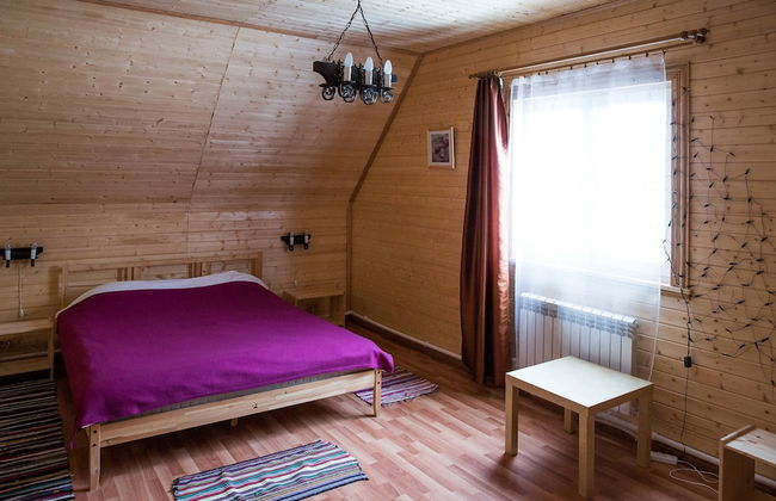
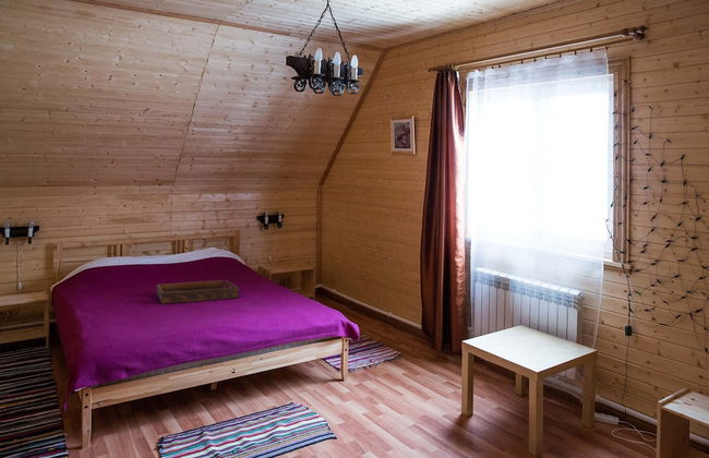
+ serving tray (196, 290)
